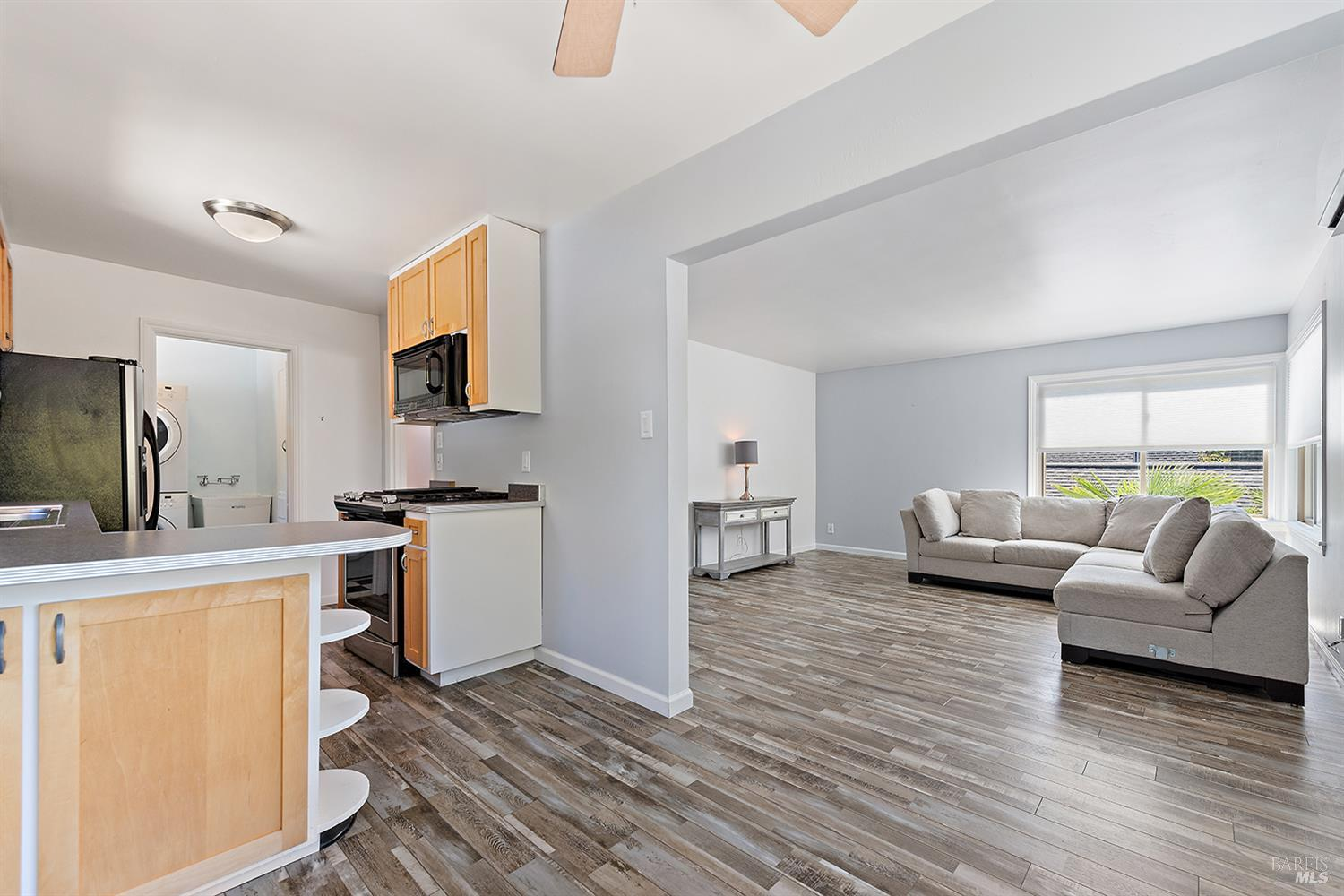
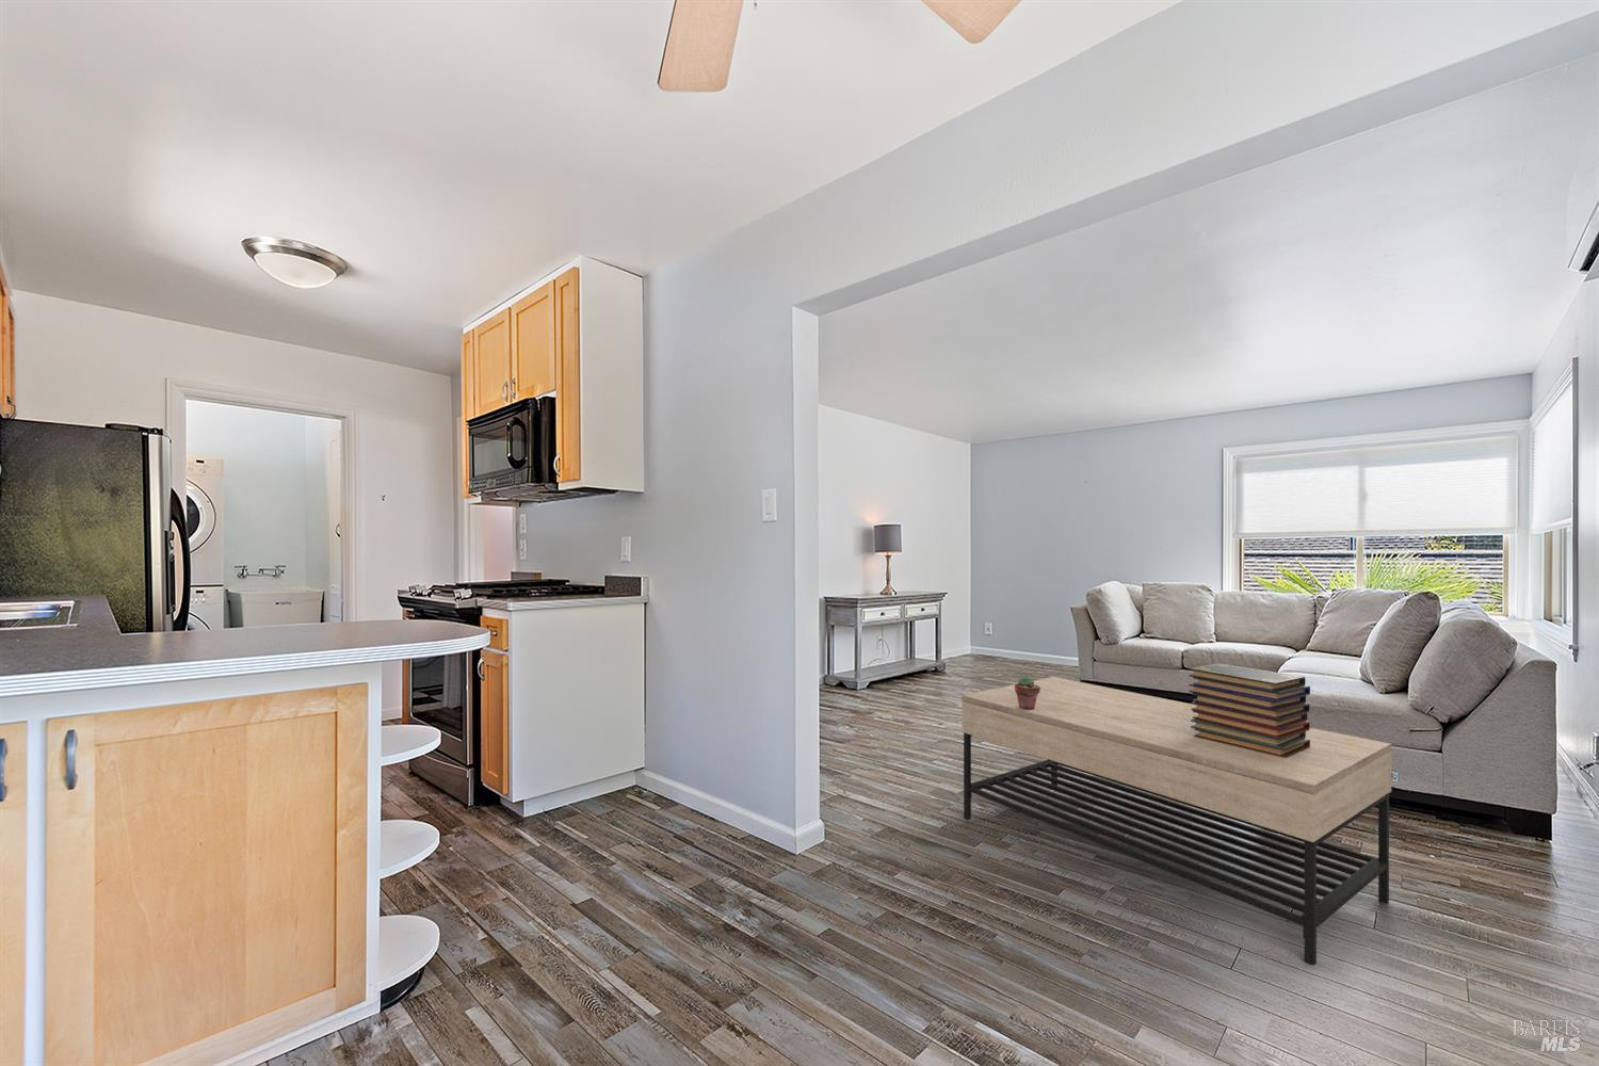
+ potted succulent (1027, 691)
+ coffee table (1148, 785)
+ book stack (1246, 706)
